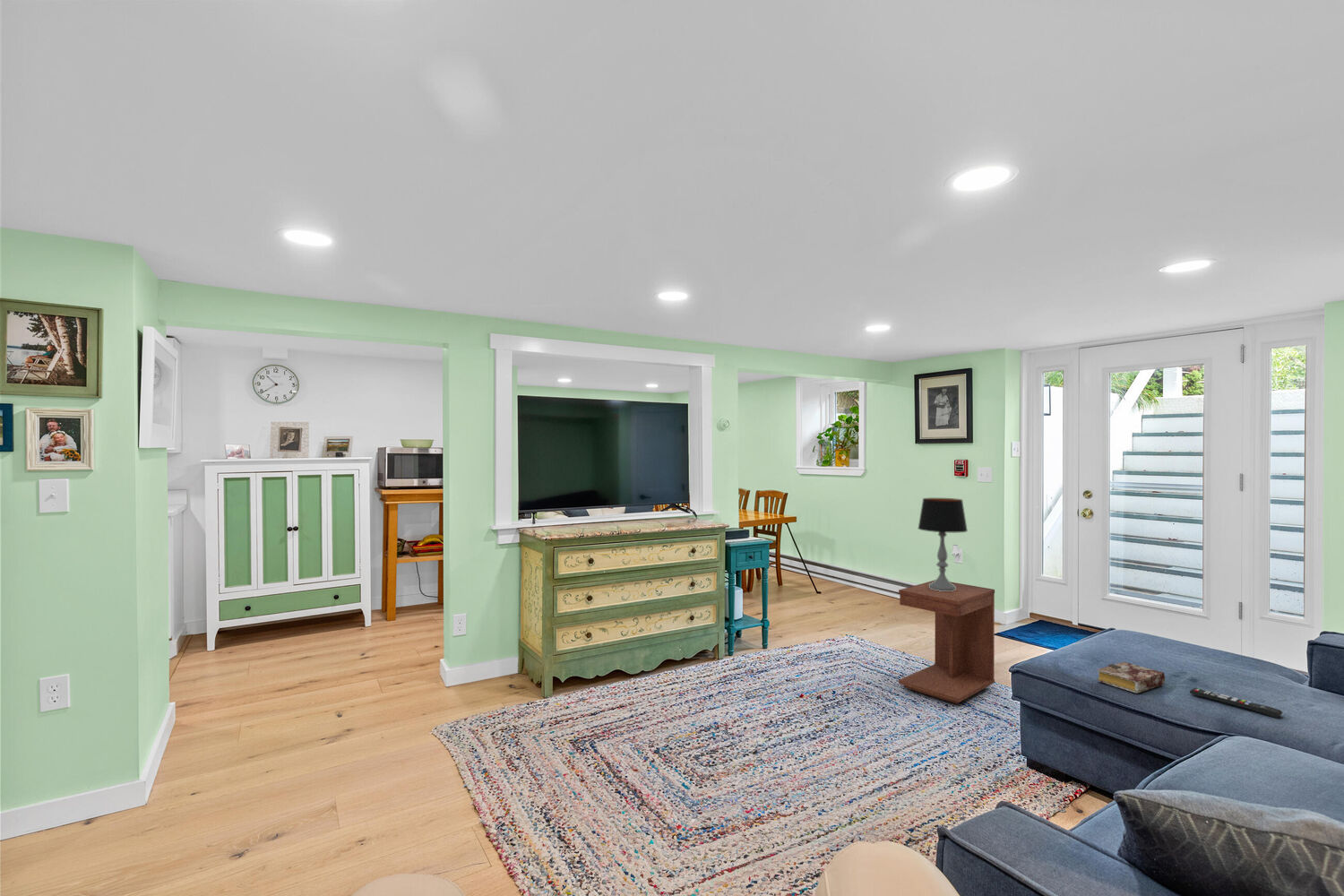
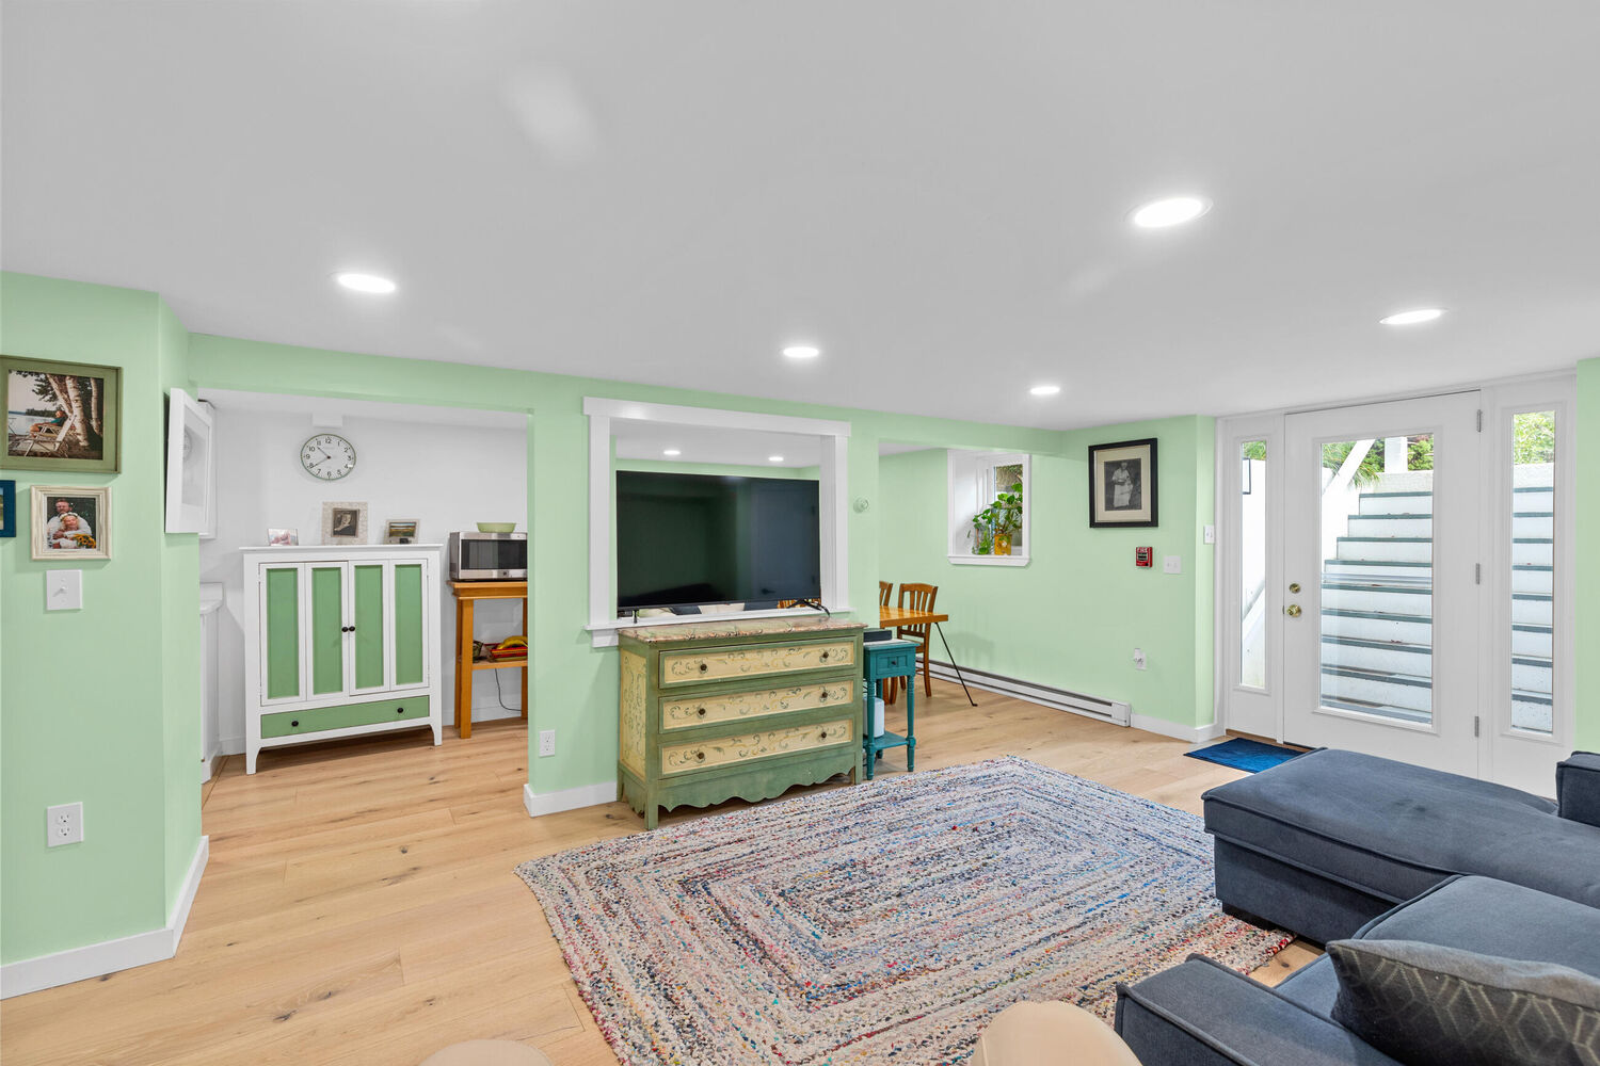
- book (1130, 676)
- remote control (1234, 702)
- table lamp (942, 543)
- side table (946, 639)
